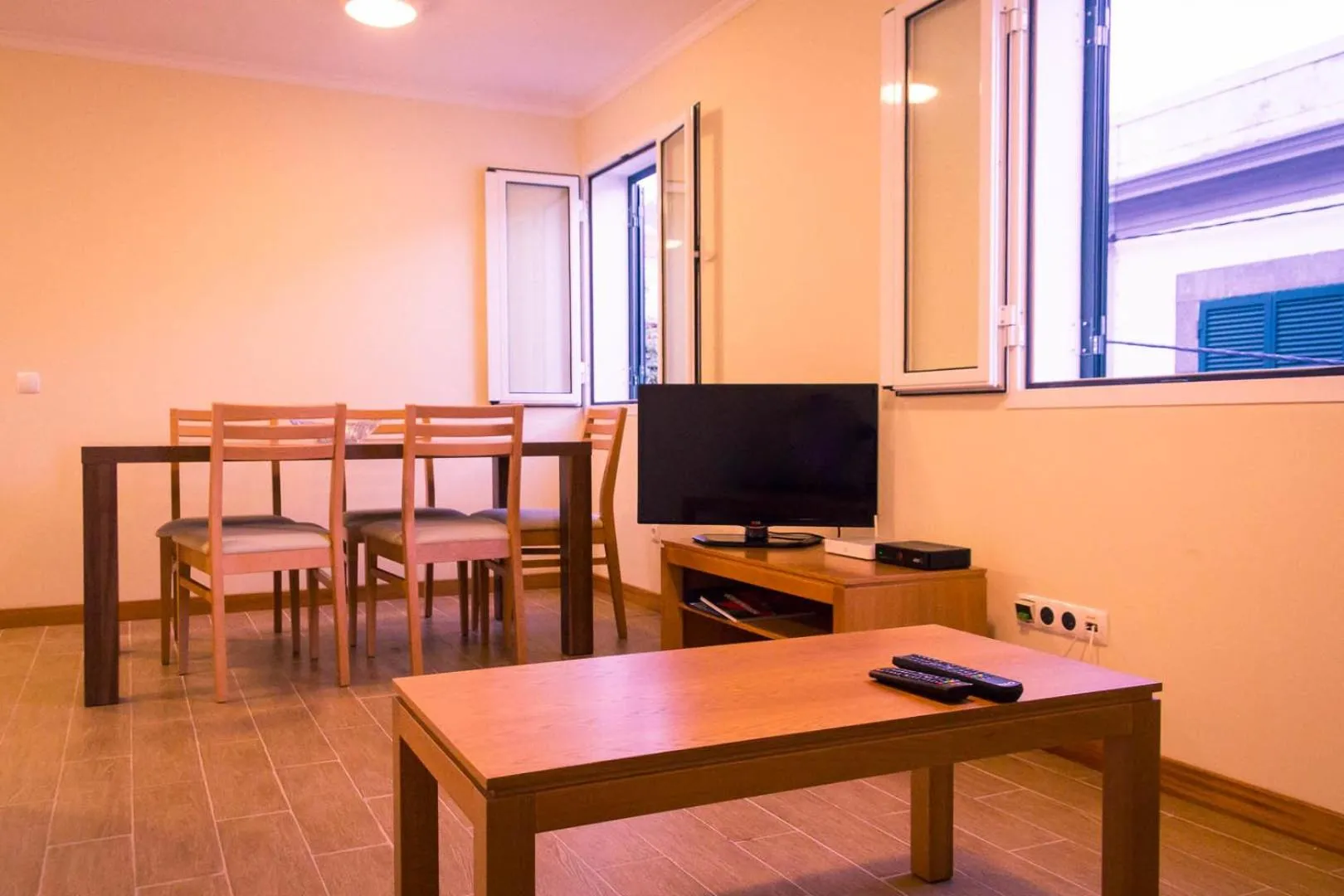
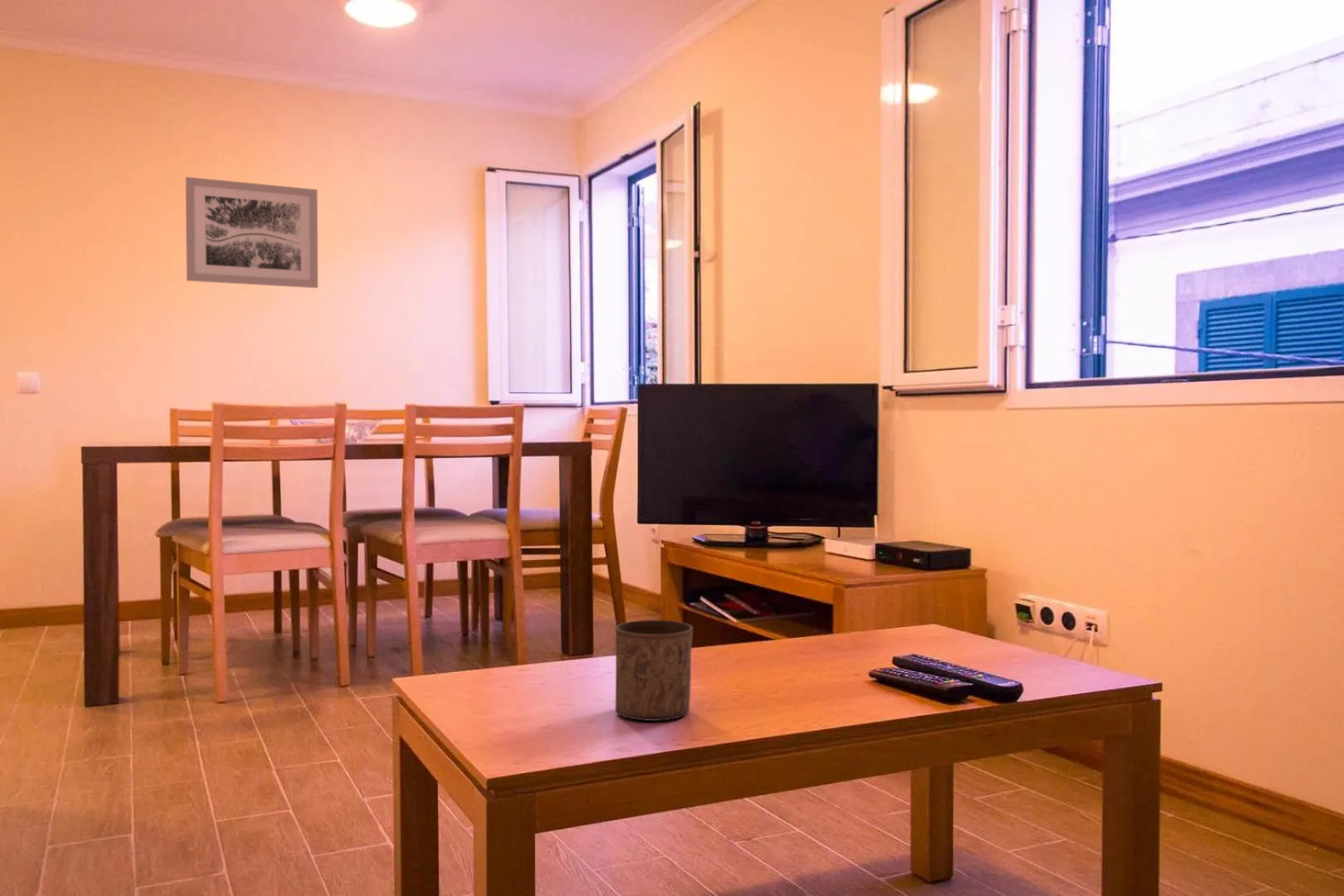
+ cup (654, 669)
+ wall art (253, 234)
